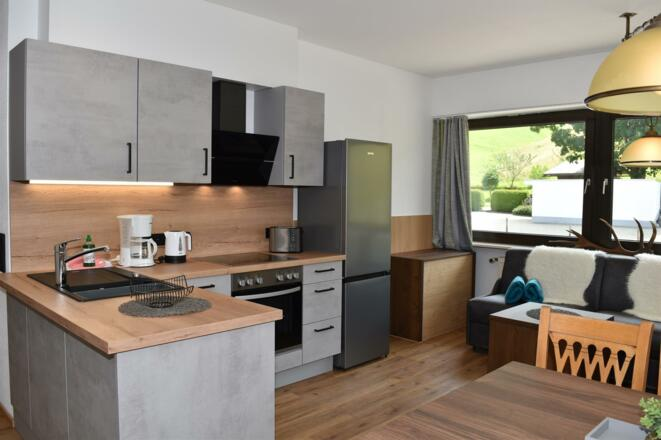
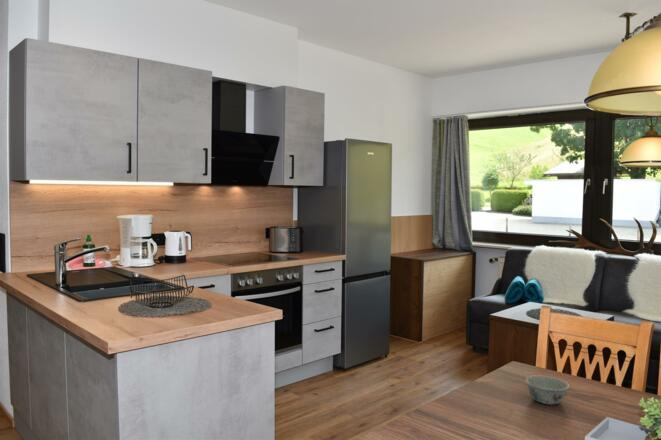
+ bowl (546, 391)
